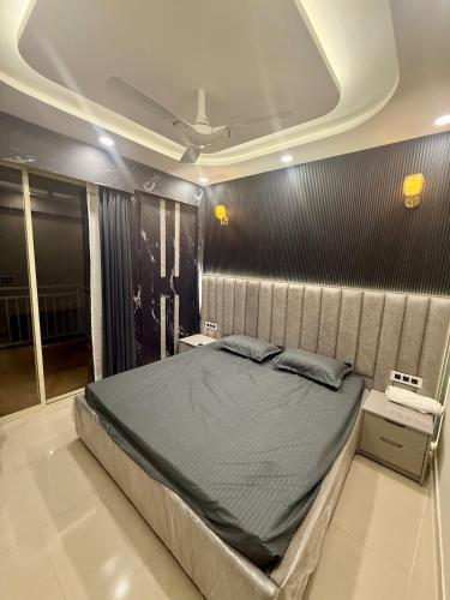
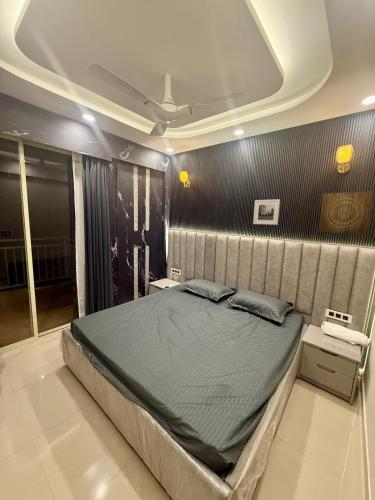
+ wall art (344, 213)
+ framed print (266, 212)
